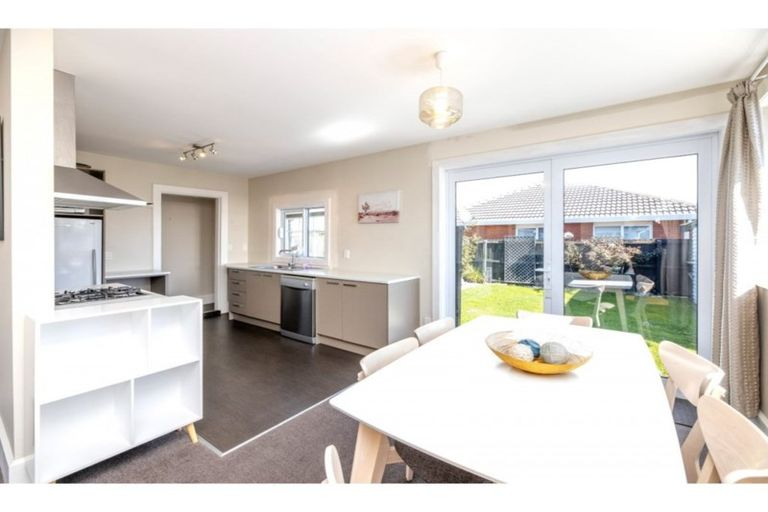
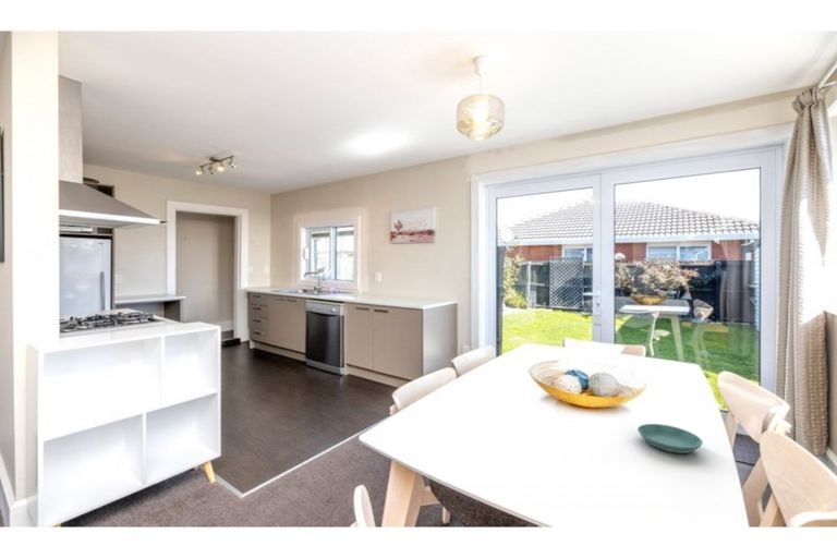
+ saucer (668, 439)
